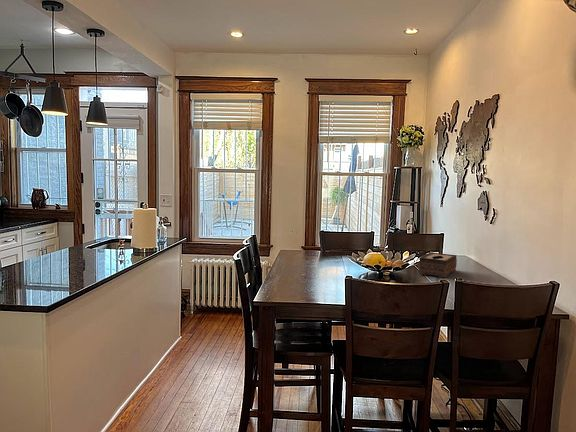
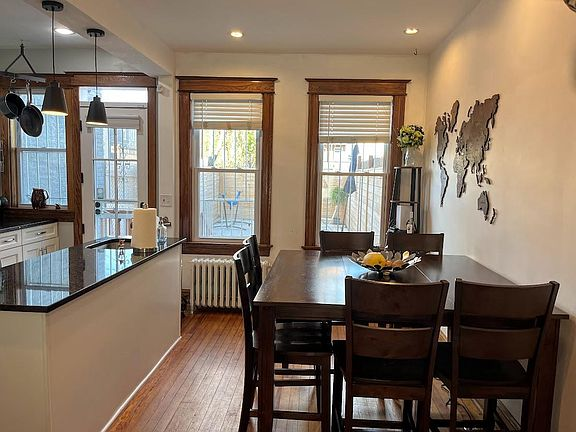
- tissue box (437, 264)
